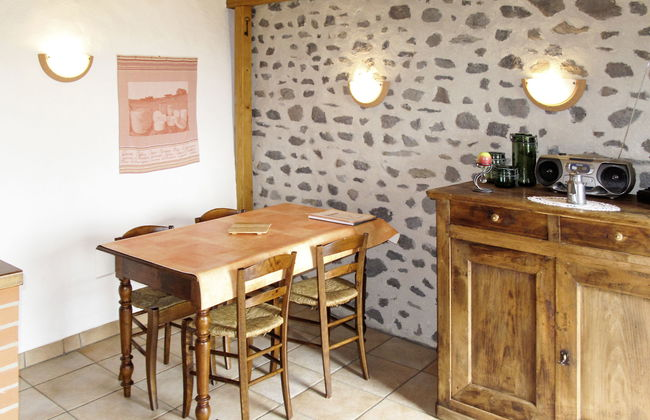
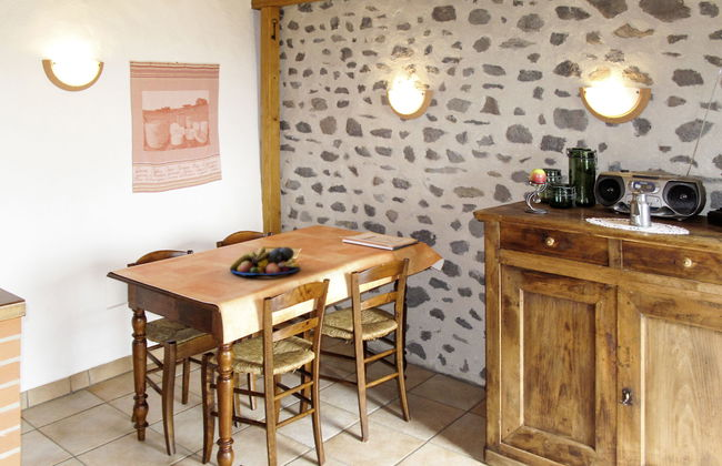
+ fruit bowl (265, 259)
